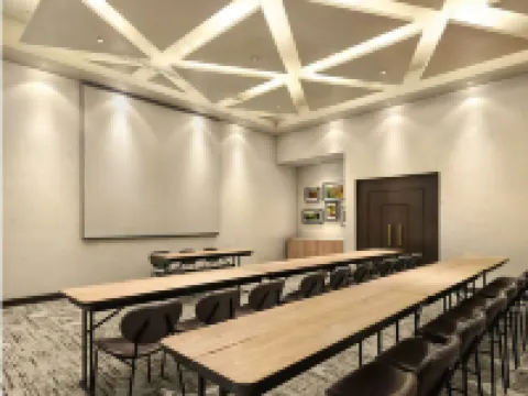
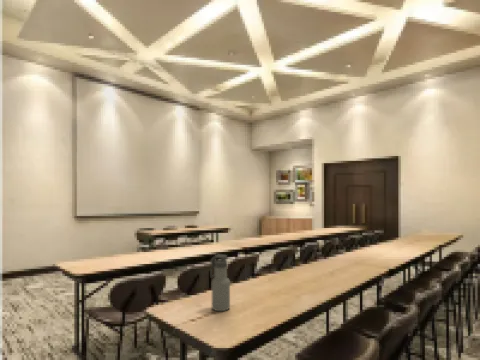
+ water bottle (220, 281)
